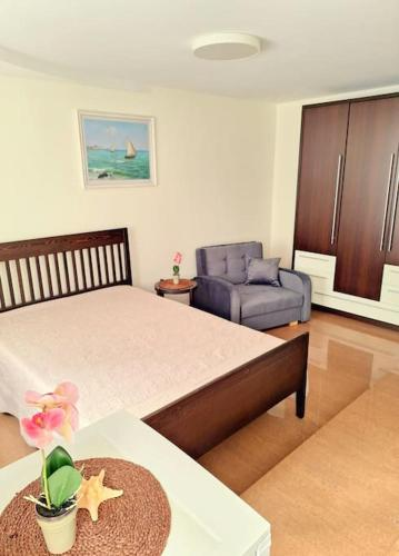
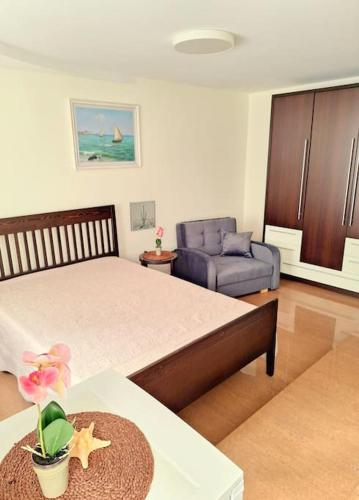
+ wall art (143, 215)
